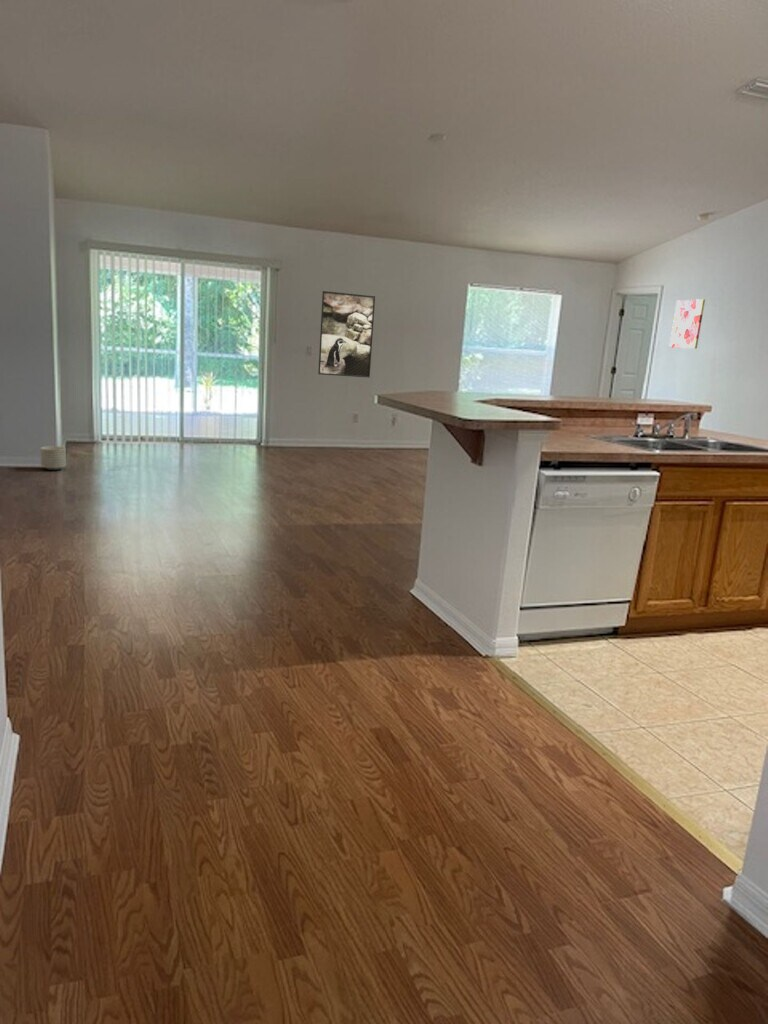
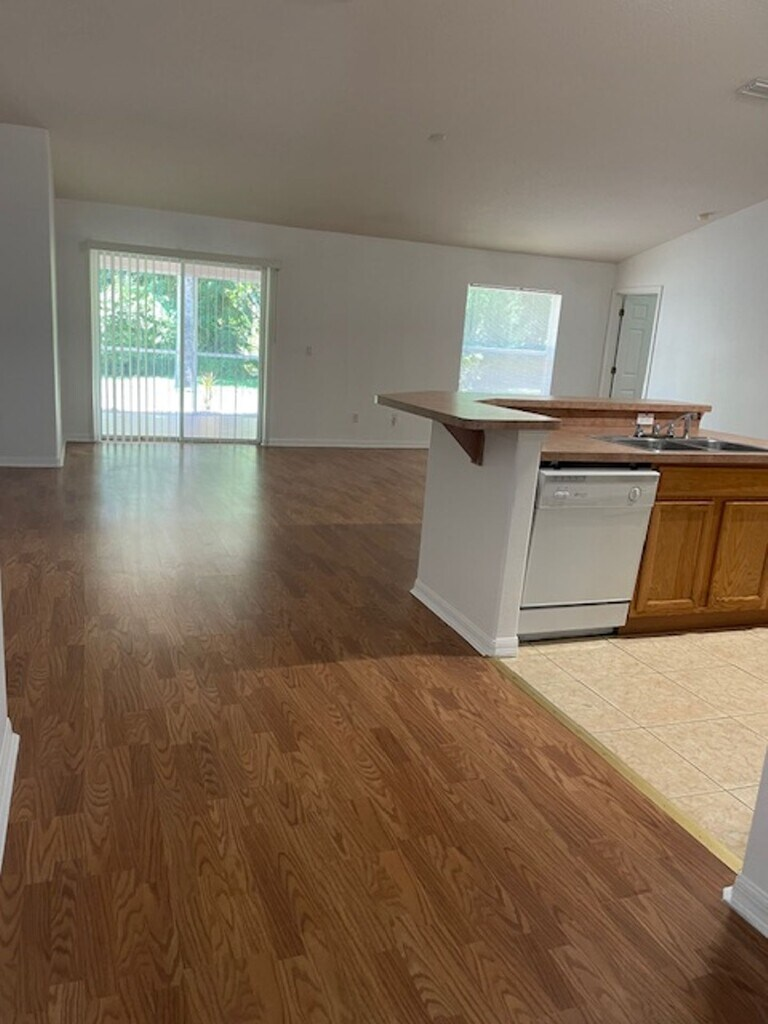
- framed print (346, 335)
- planter (53, 458)
- wall art (686, 324)
